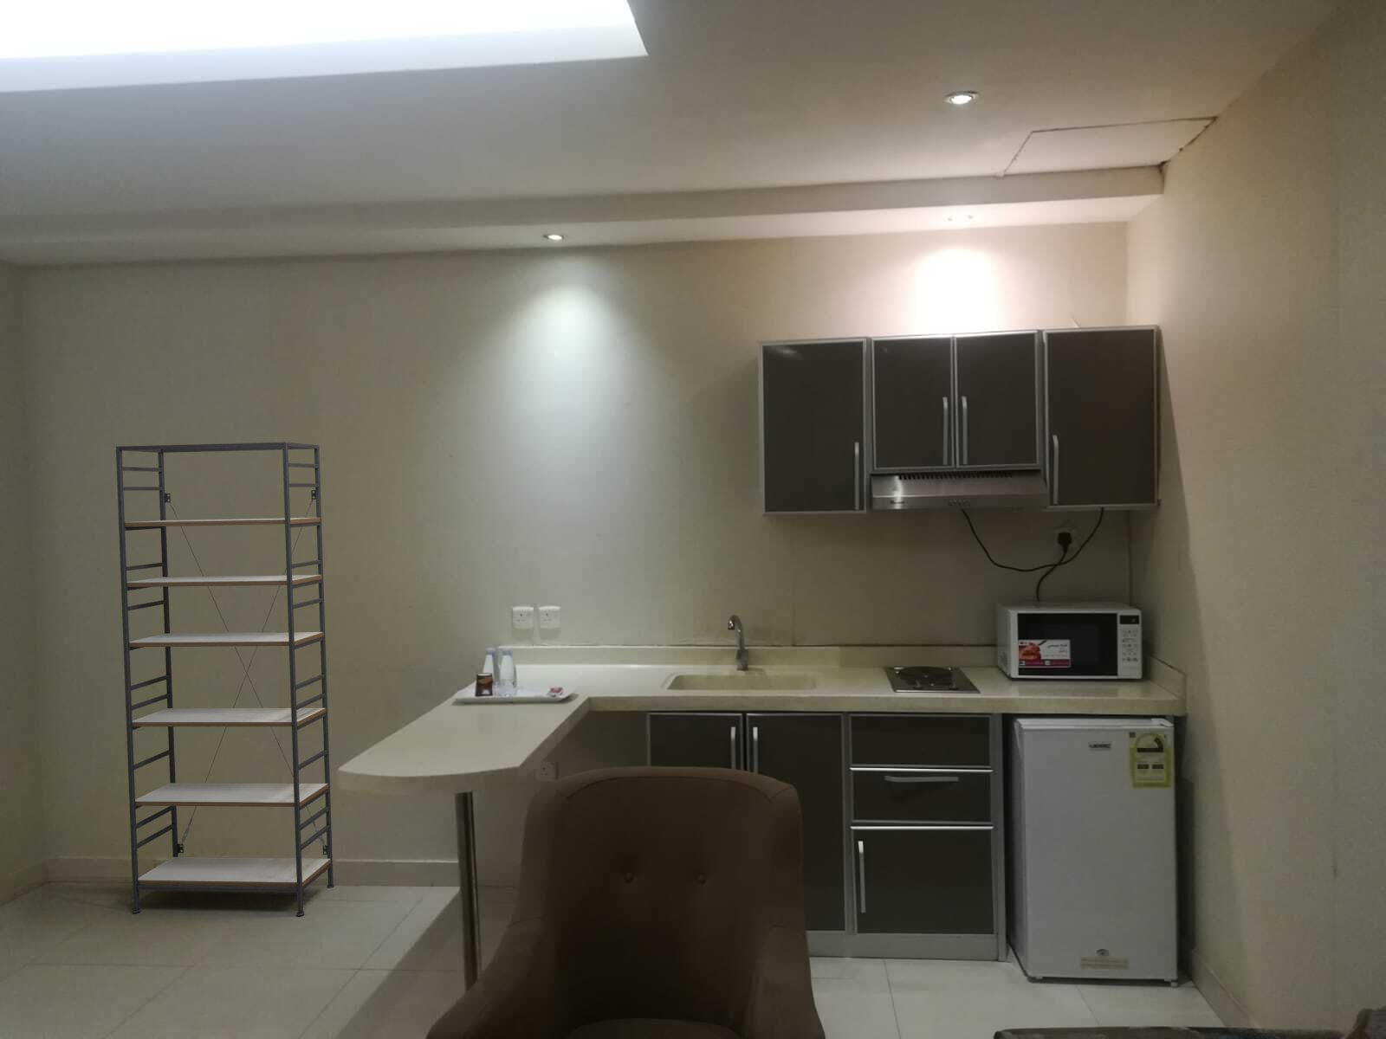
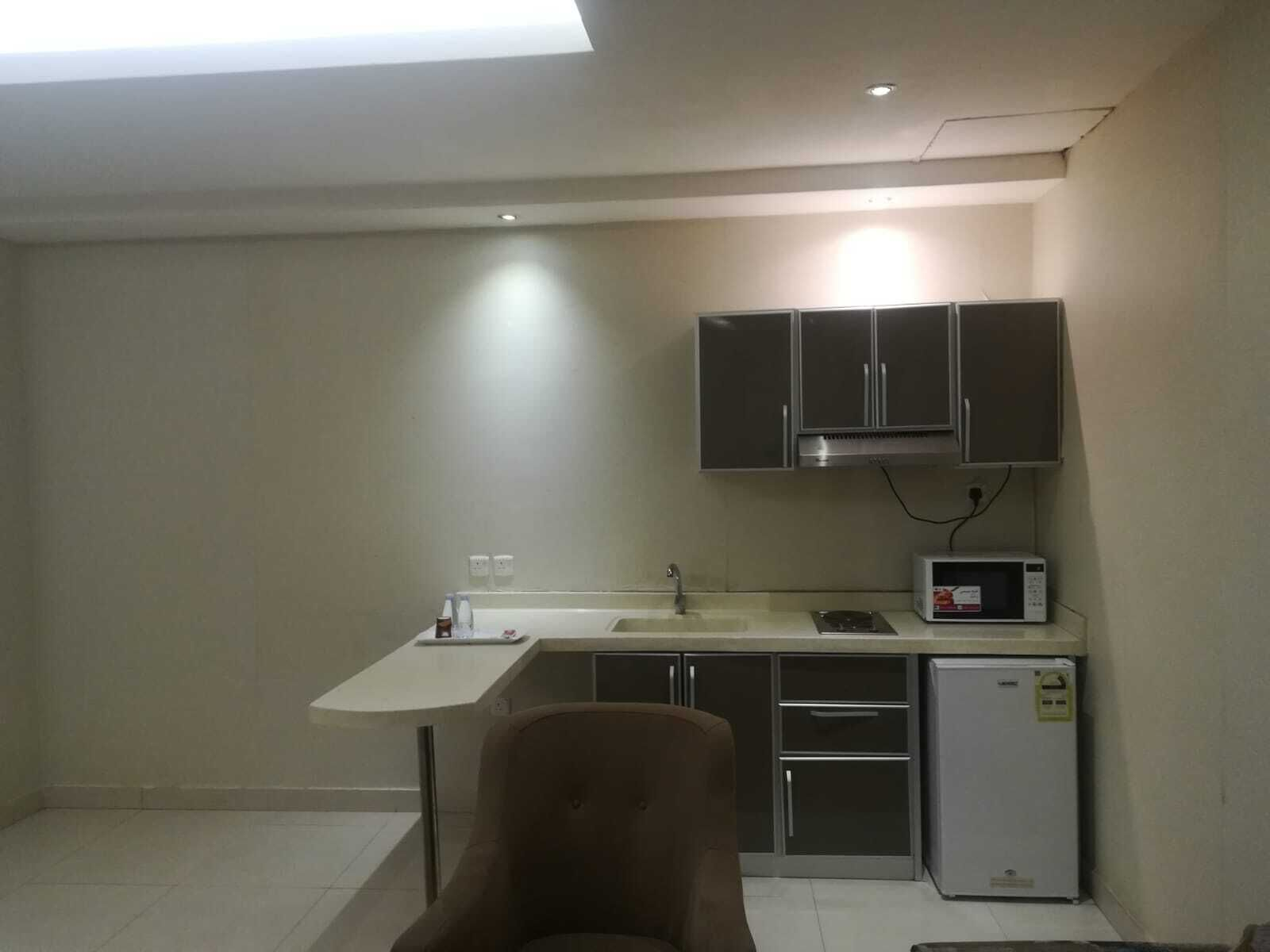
- shelving unit (243, 680)
